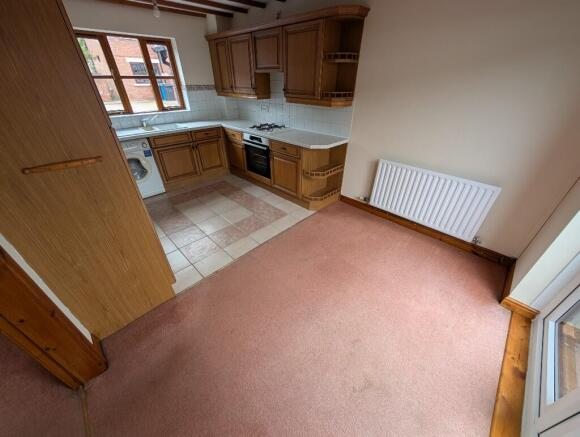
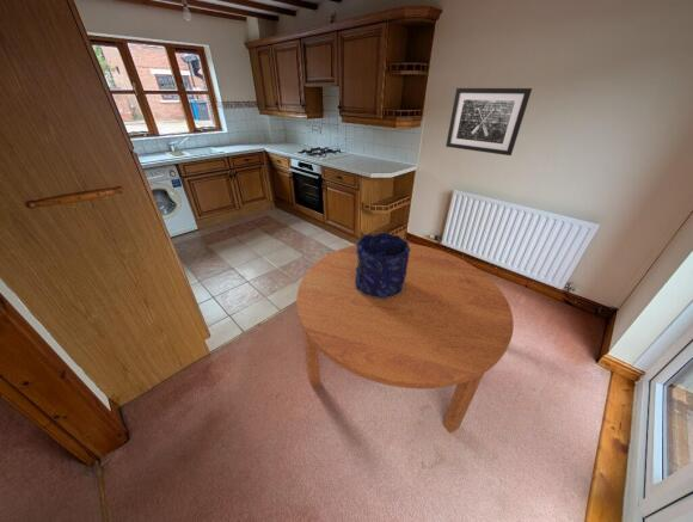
+ vase (381, 265)
+ wall art (483, 121)
+ dining table (394, 321)
